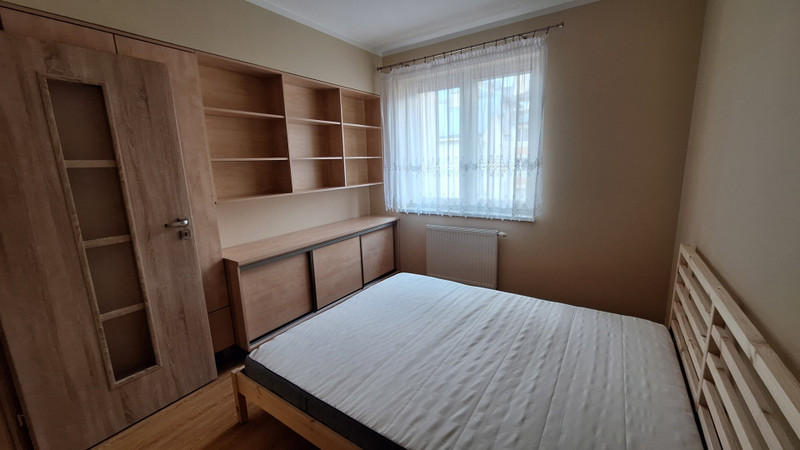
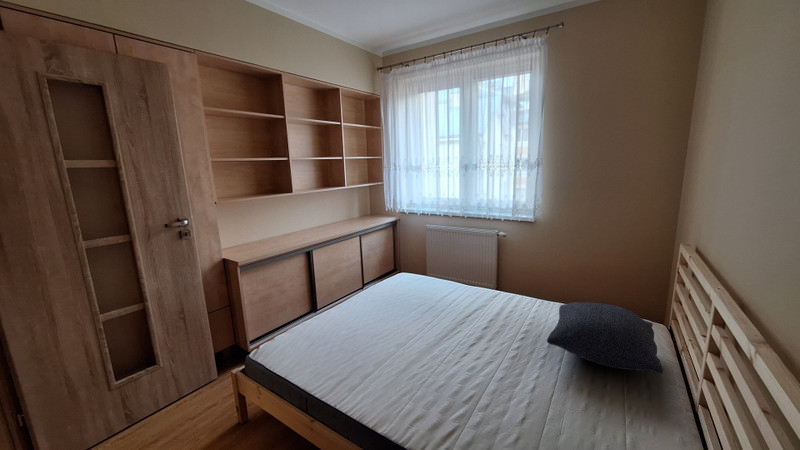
+ pillow (601, 332)
